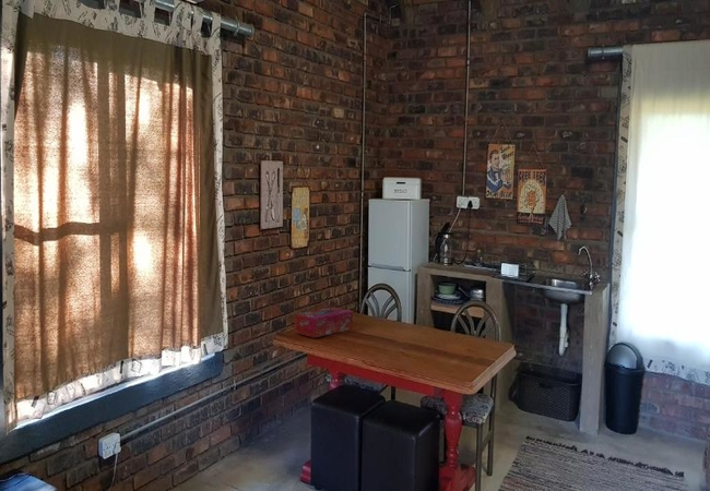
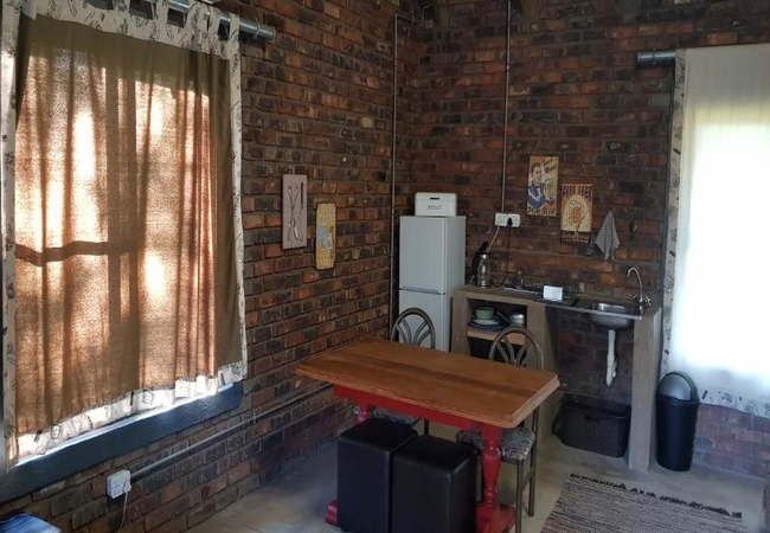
- tissue box (323, 321)
